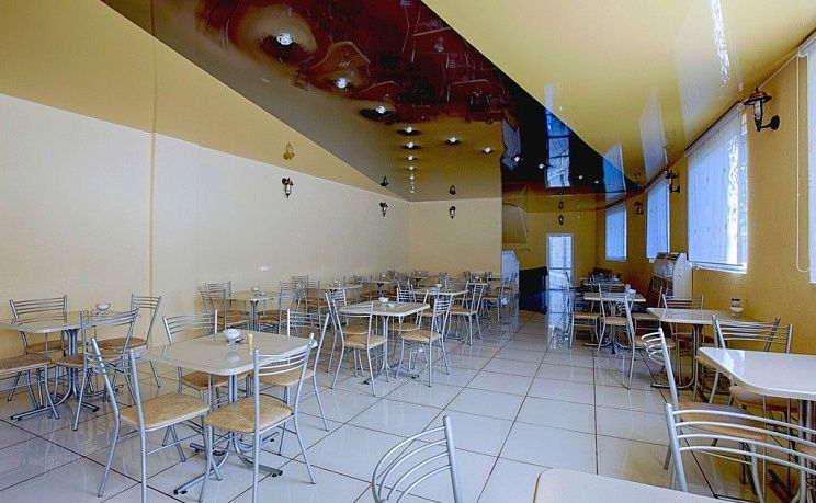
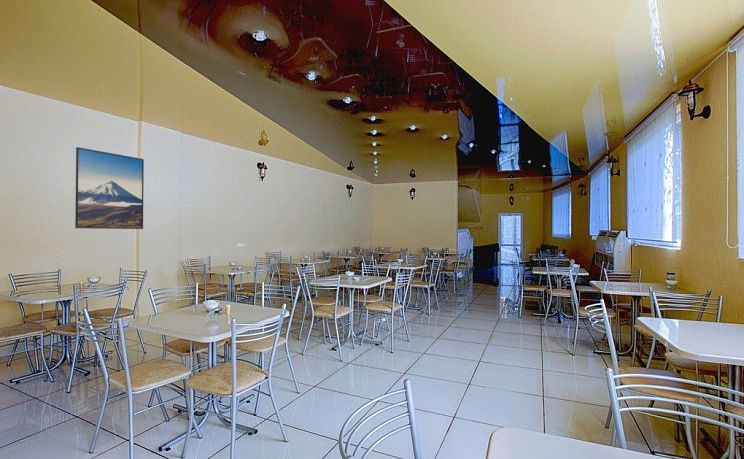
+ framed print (112, 191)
